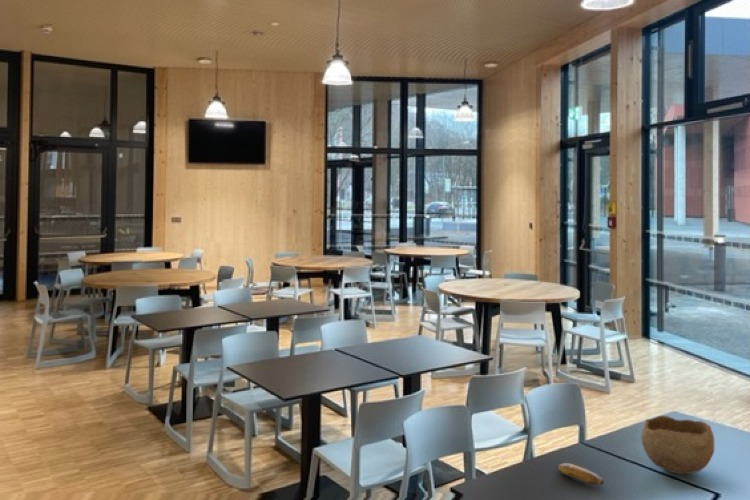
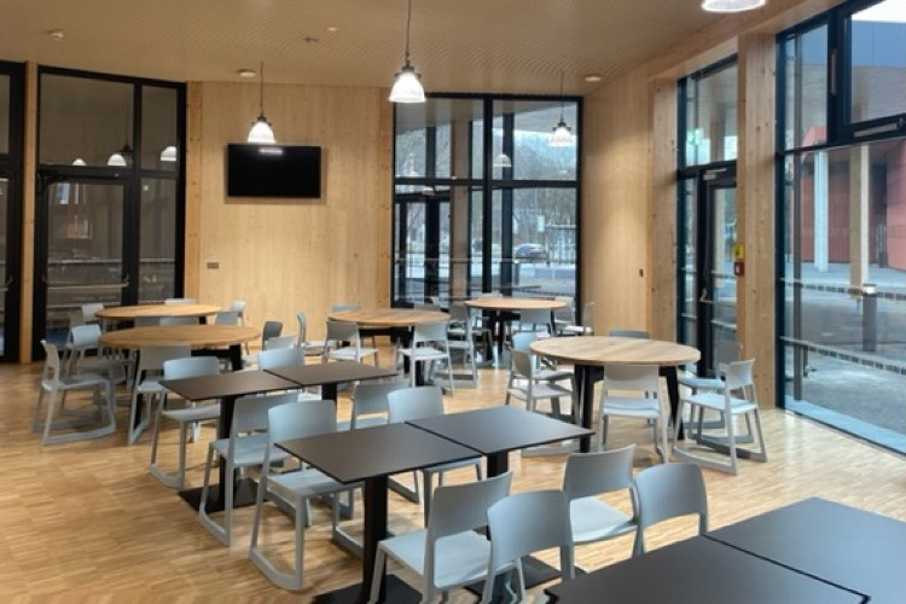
- banana (575, 471)
- bowl (678, 447)
